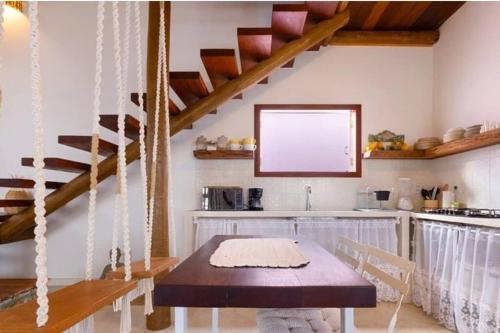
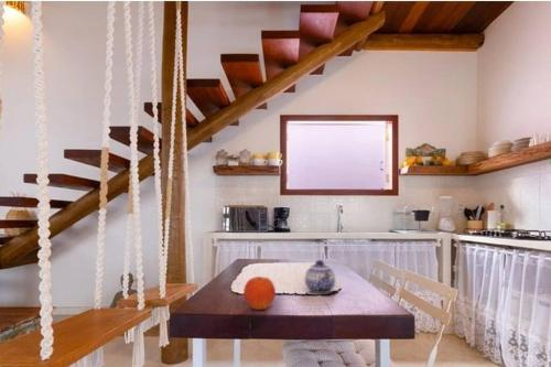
+ teapot (320, 276)
+ fruit (259, 292)
